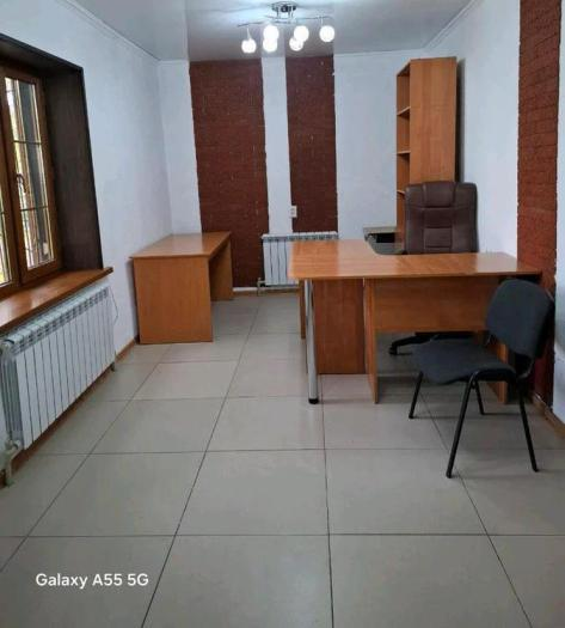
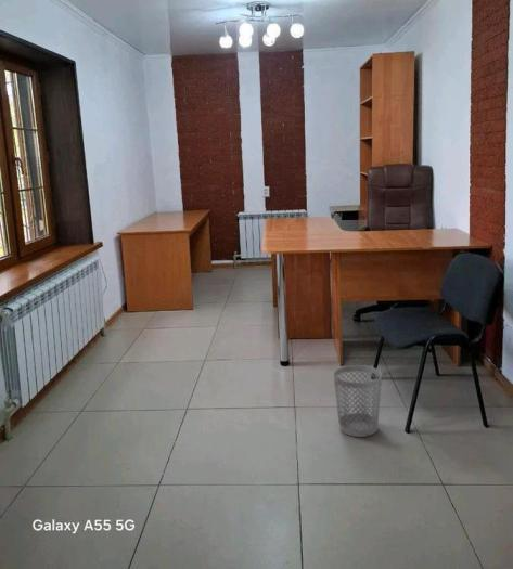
+ wastebasket (358, 401)
